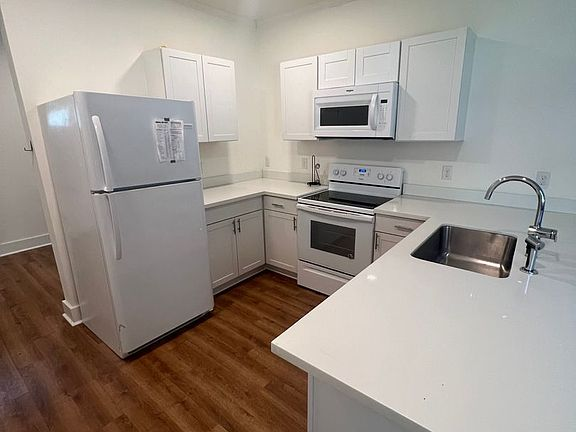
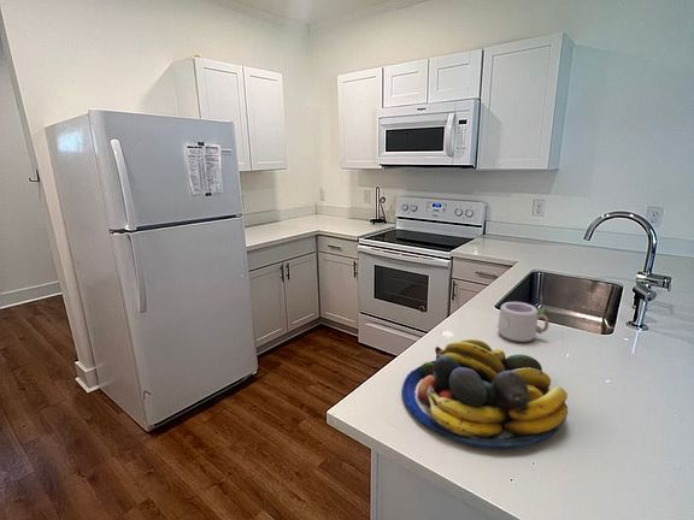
+ mug (522, 320)
+ fruit bowl (478, 372)
